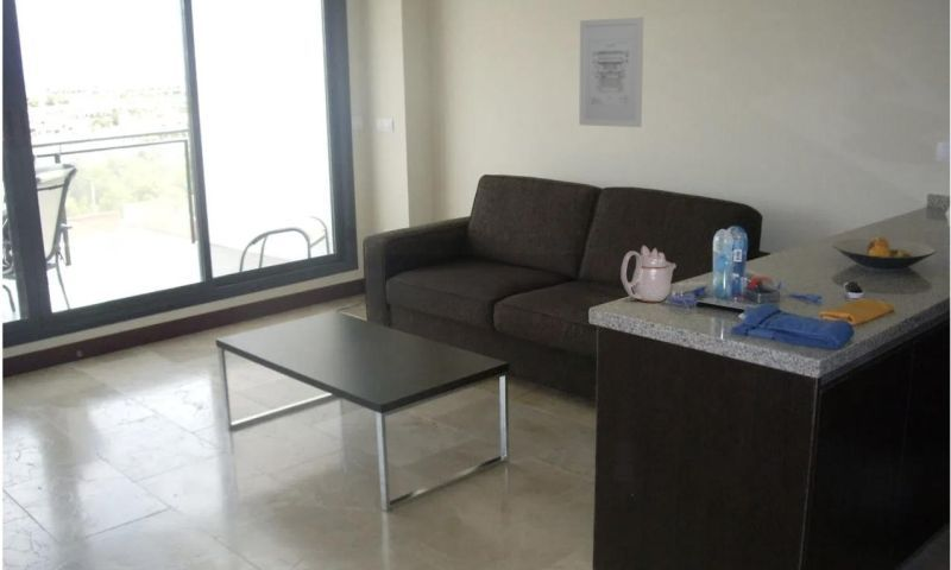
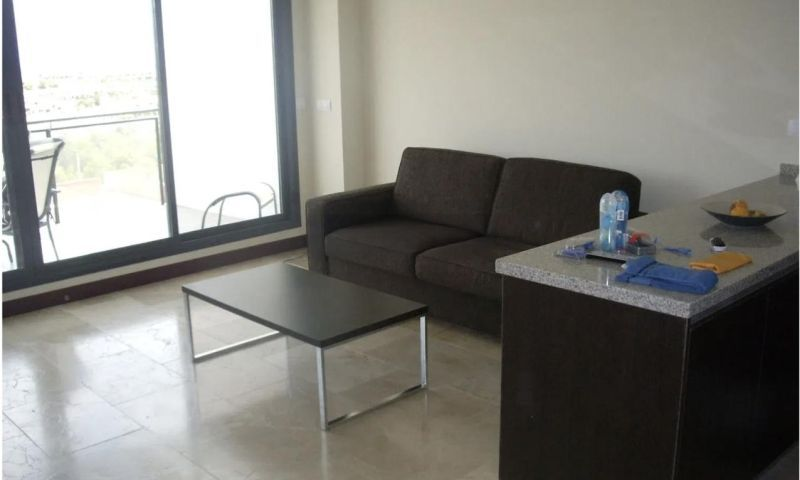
- teapot (649, 273)
- wall art (610, 72)
